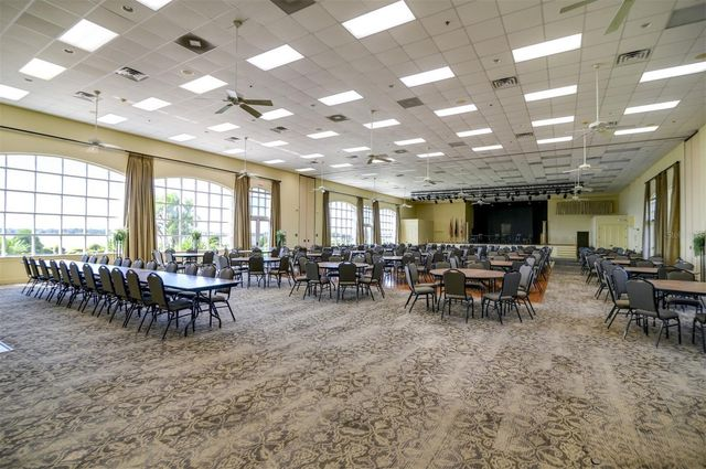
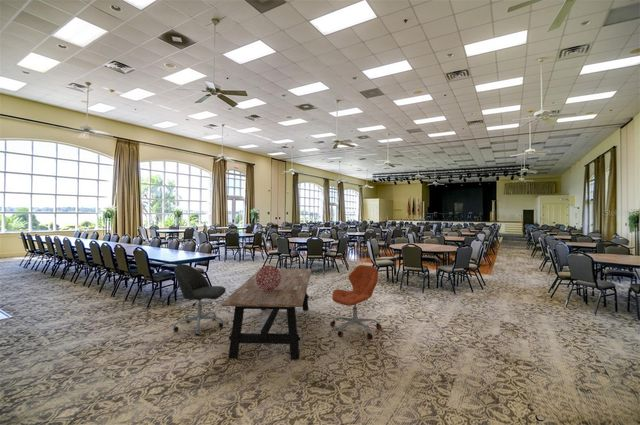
+ decorative sphere (269, 277)
+ dining table (276, 305)
+ office chair (200, 295)
+ office chair (354, 299)
